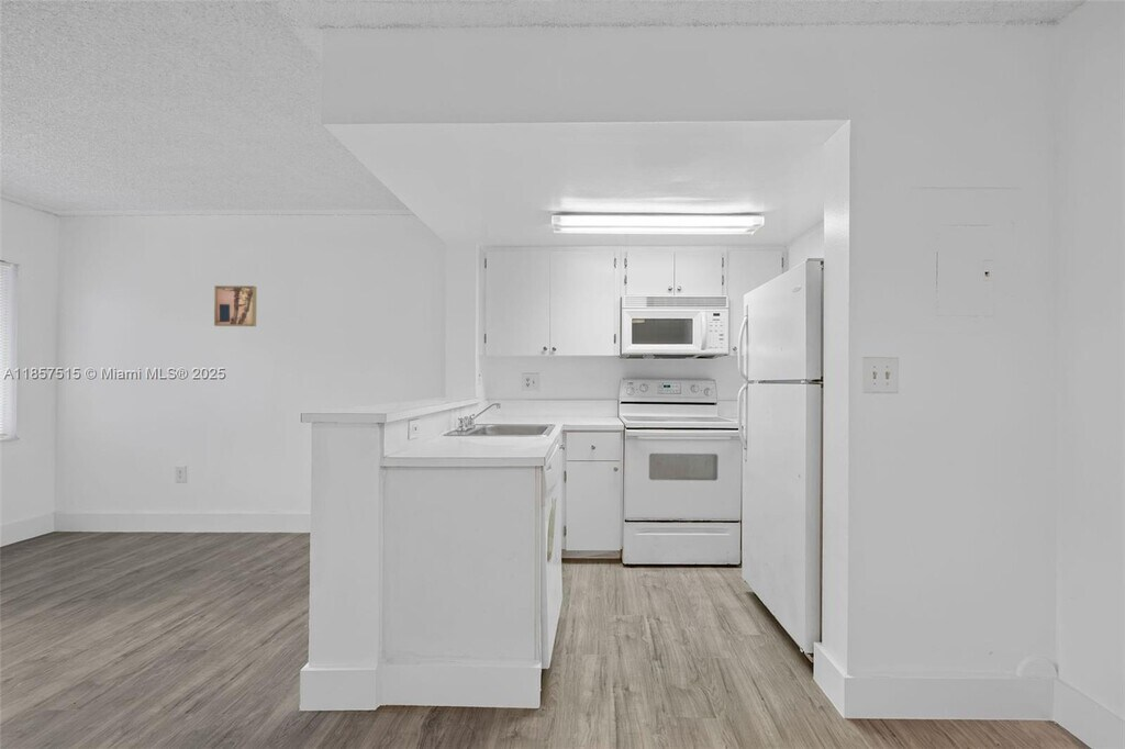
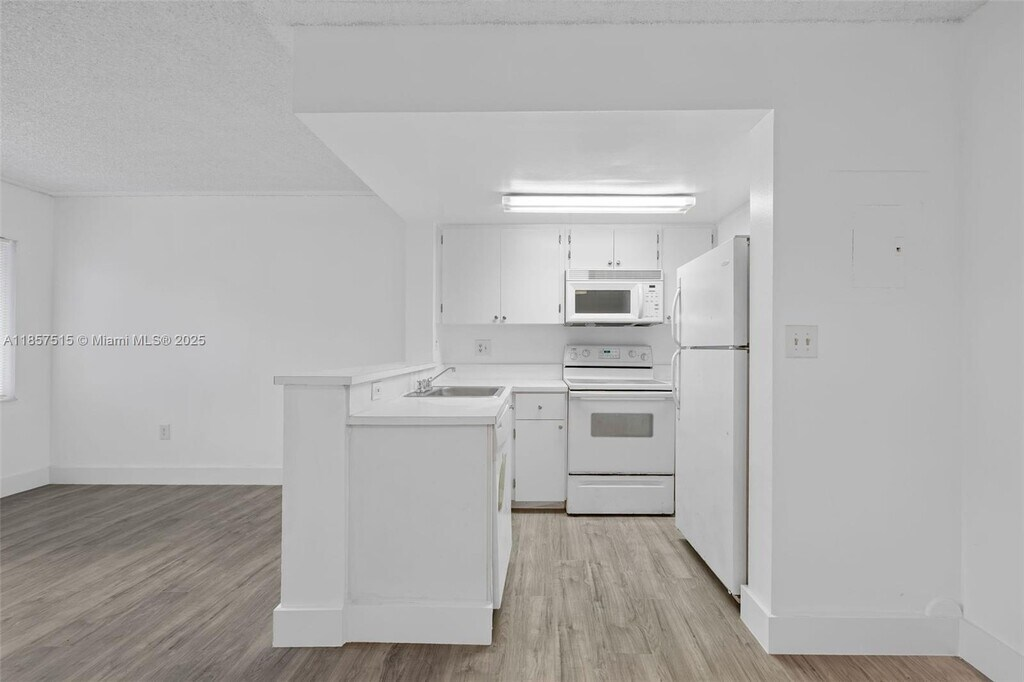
- wall art (235, 305)
